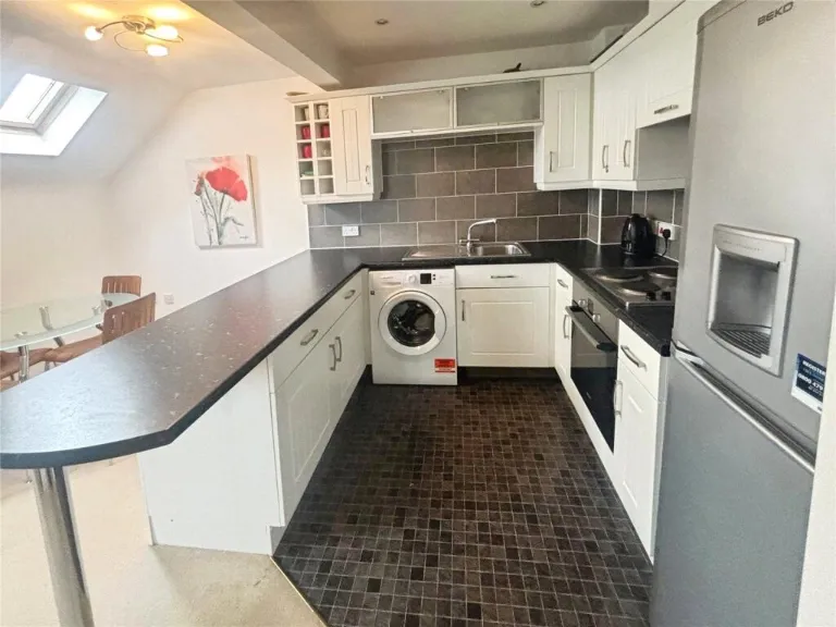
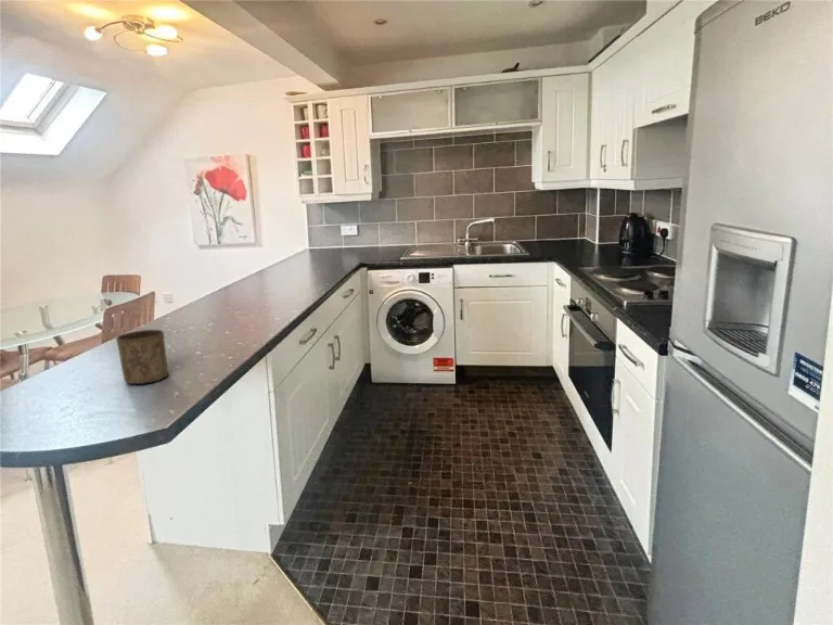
+ cup (143, 356)
